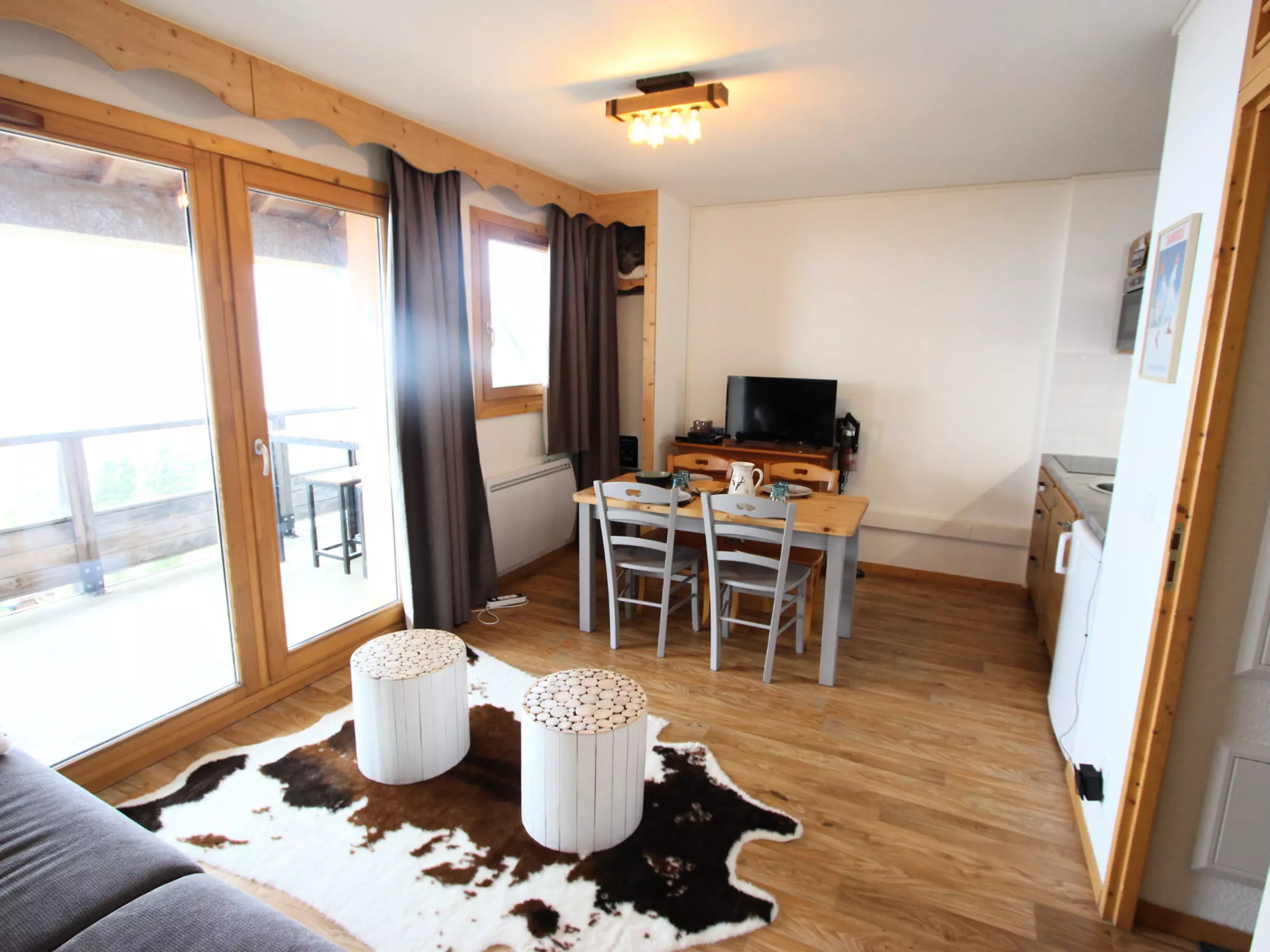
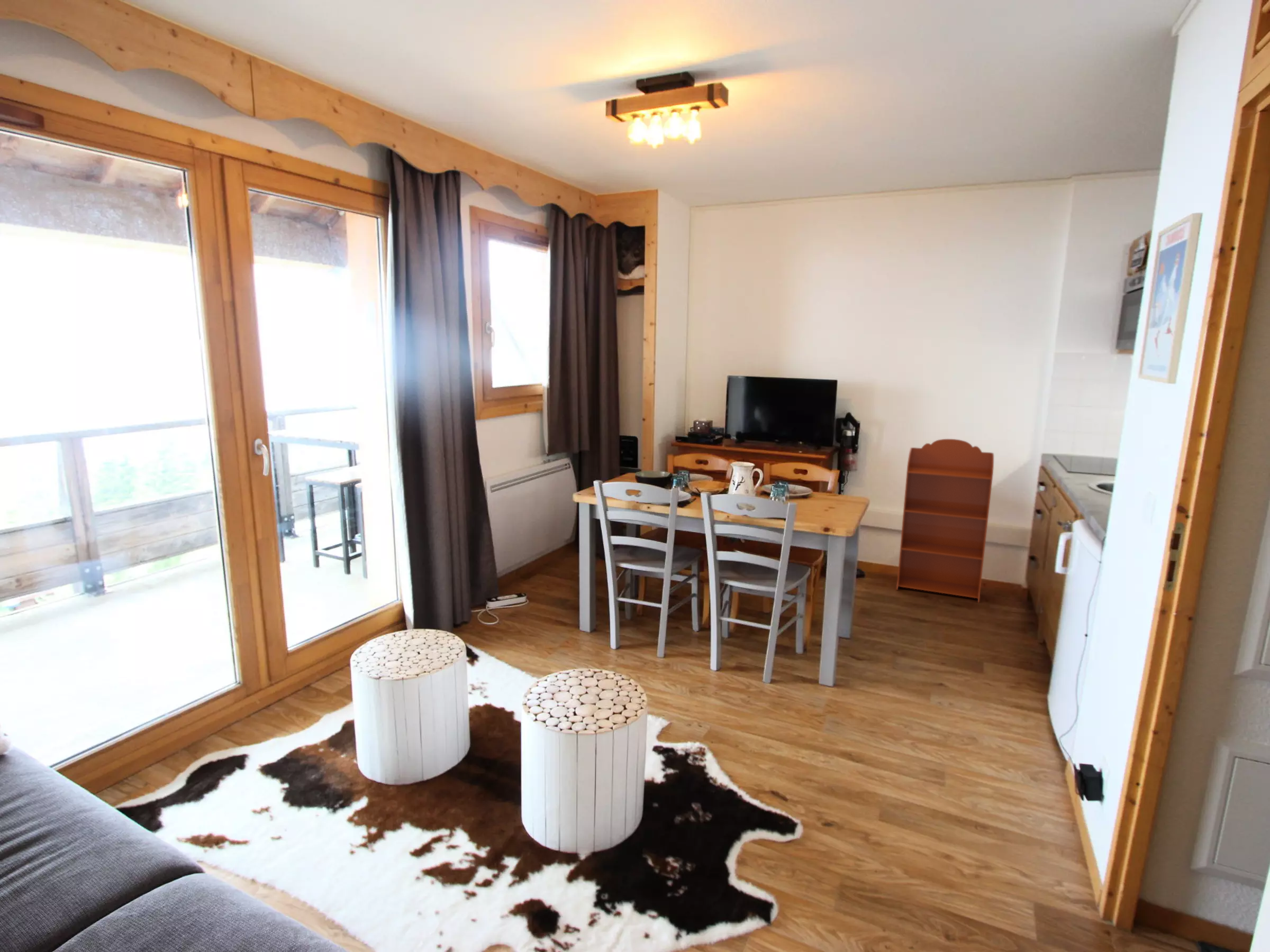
+ bookcase (944, 517)
